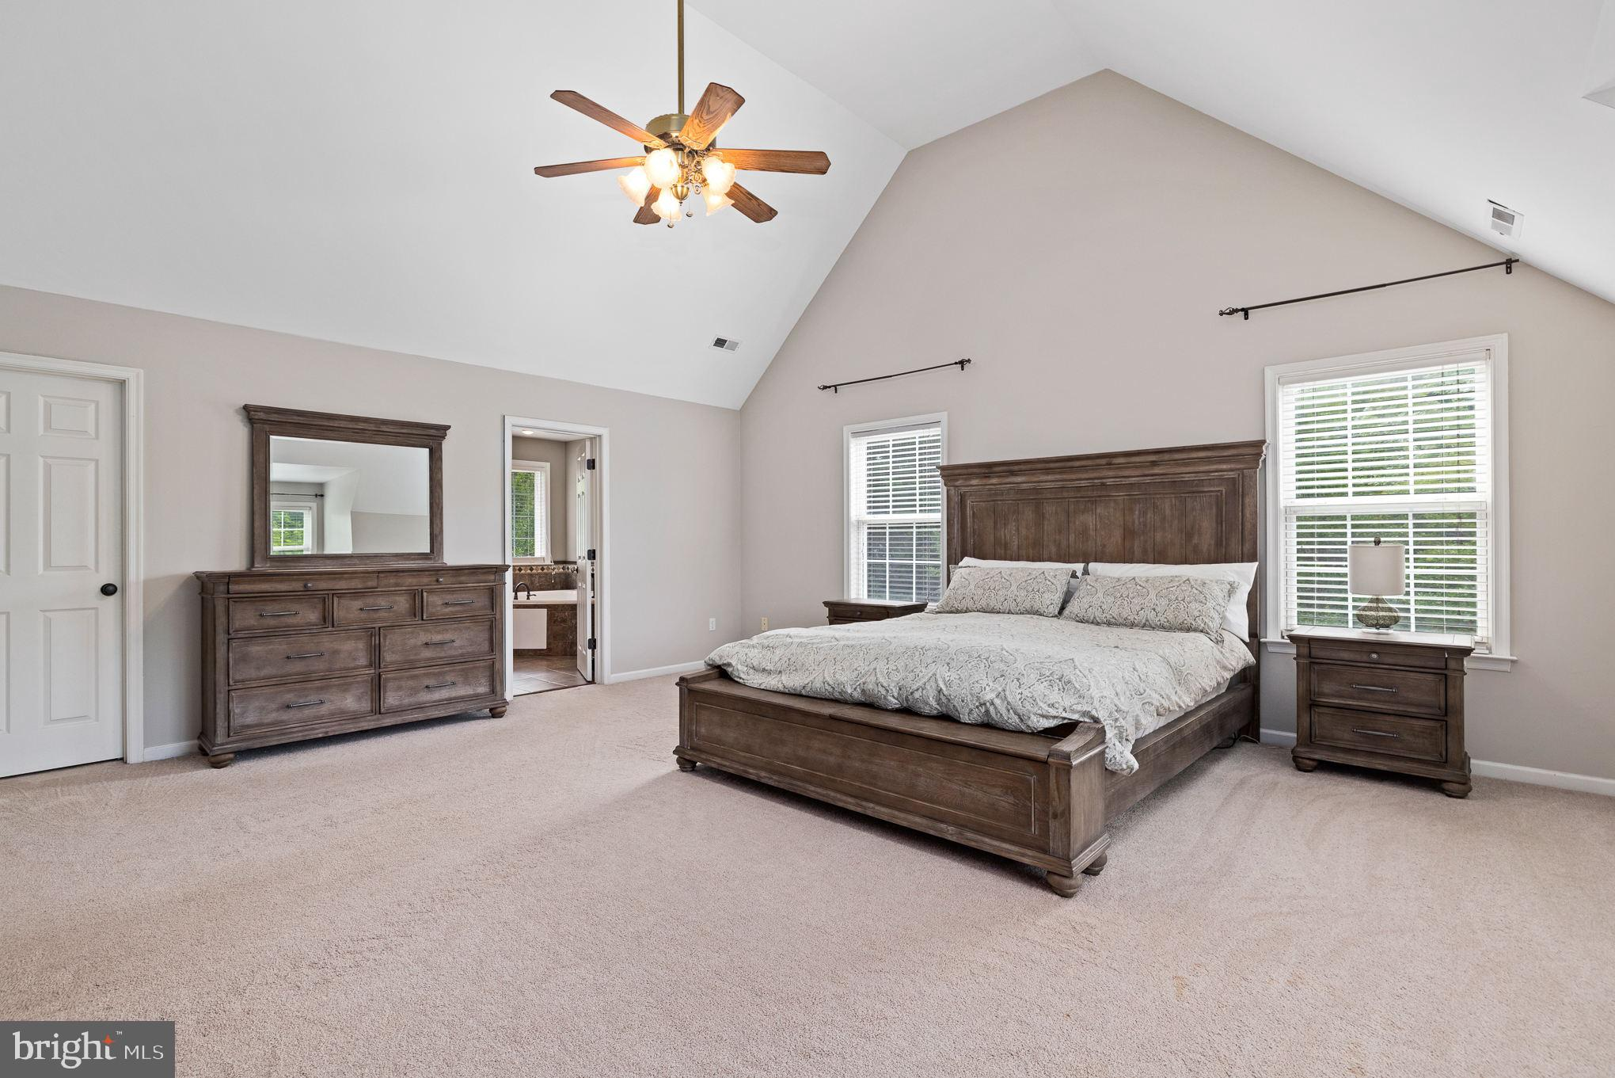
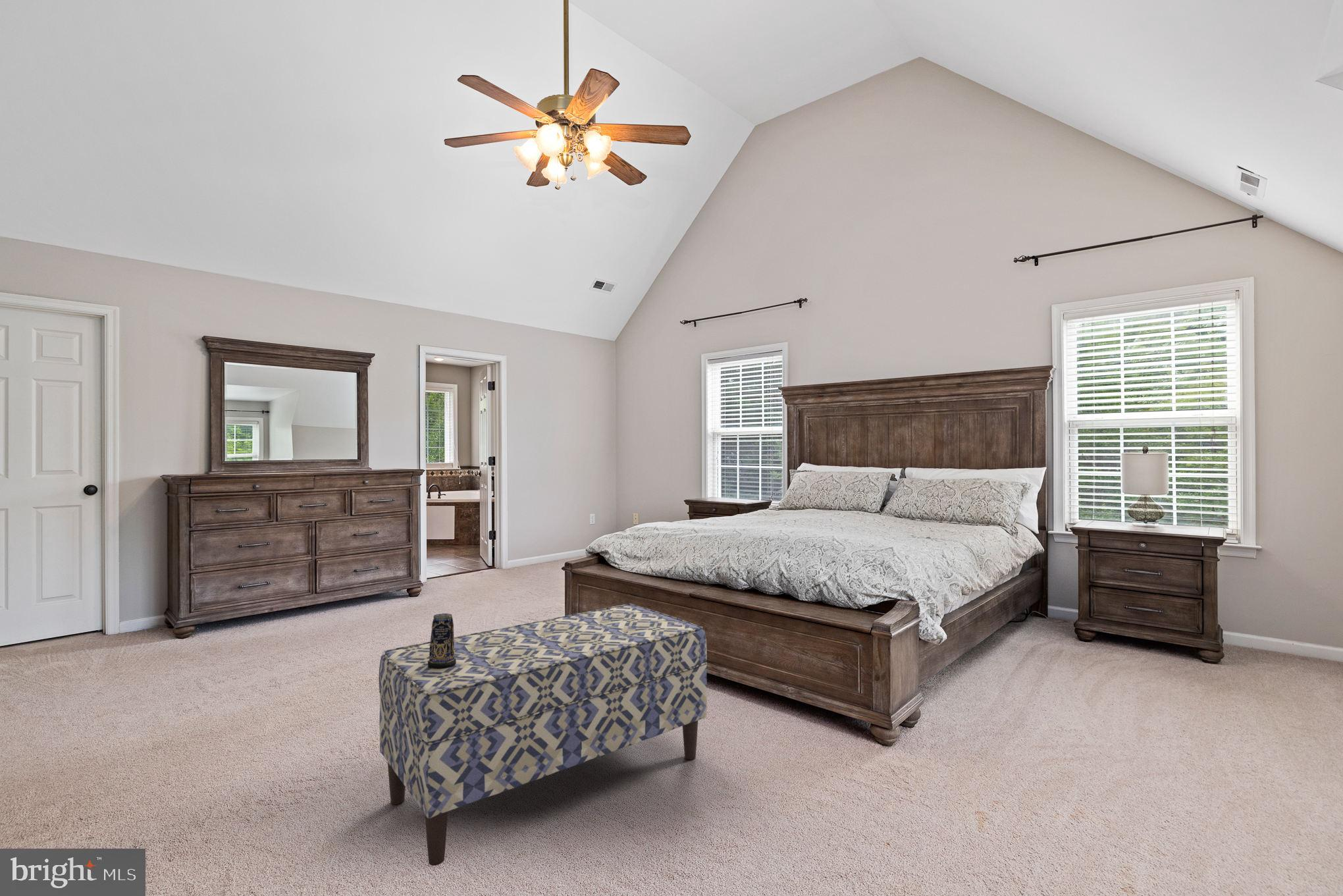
+ candle (442, 639)
+ bench (553, 708)
